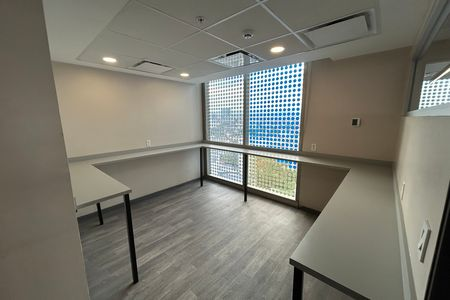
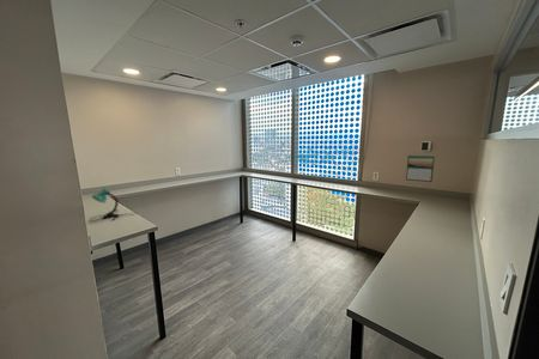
+ calendar (419, 168)
+ desk lamp (115, 202)
